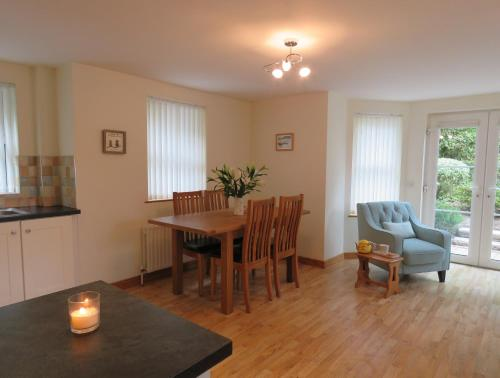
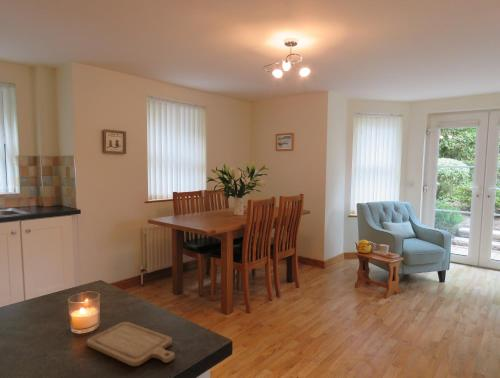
+ chopping board (136, 344)
